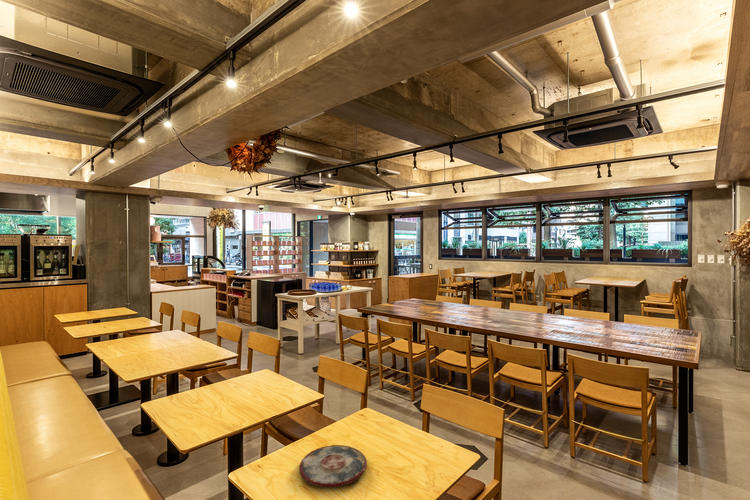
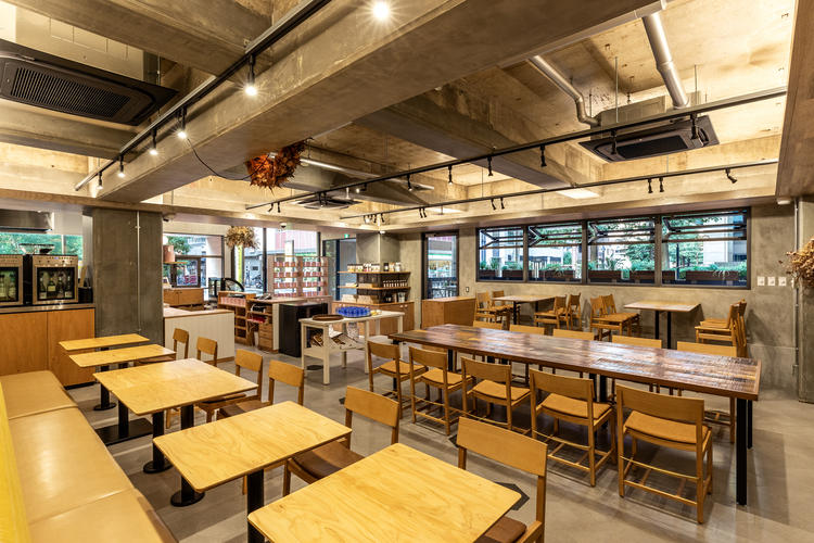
- plate (333, 464)
